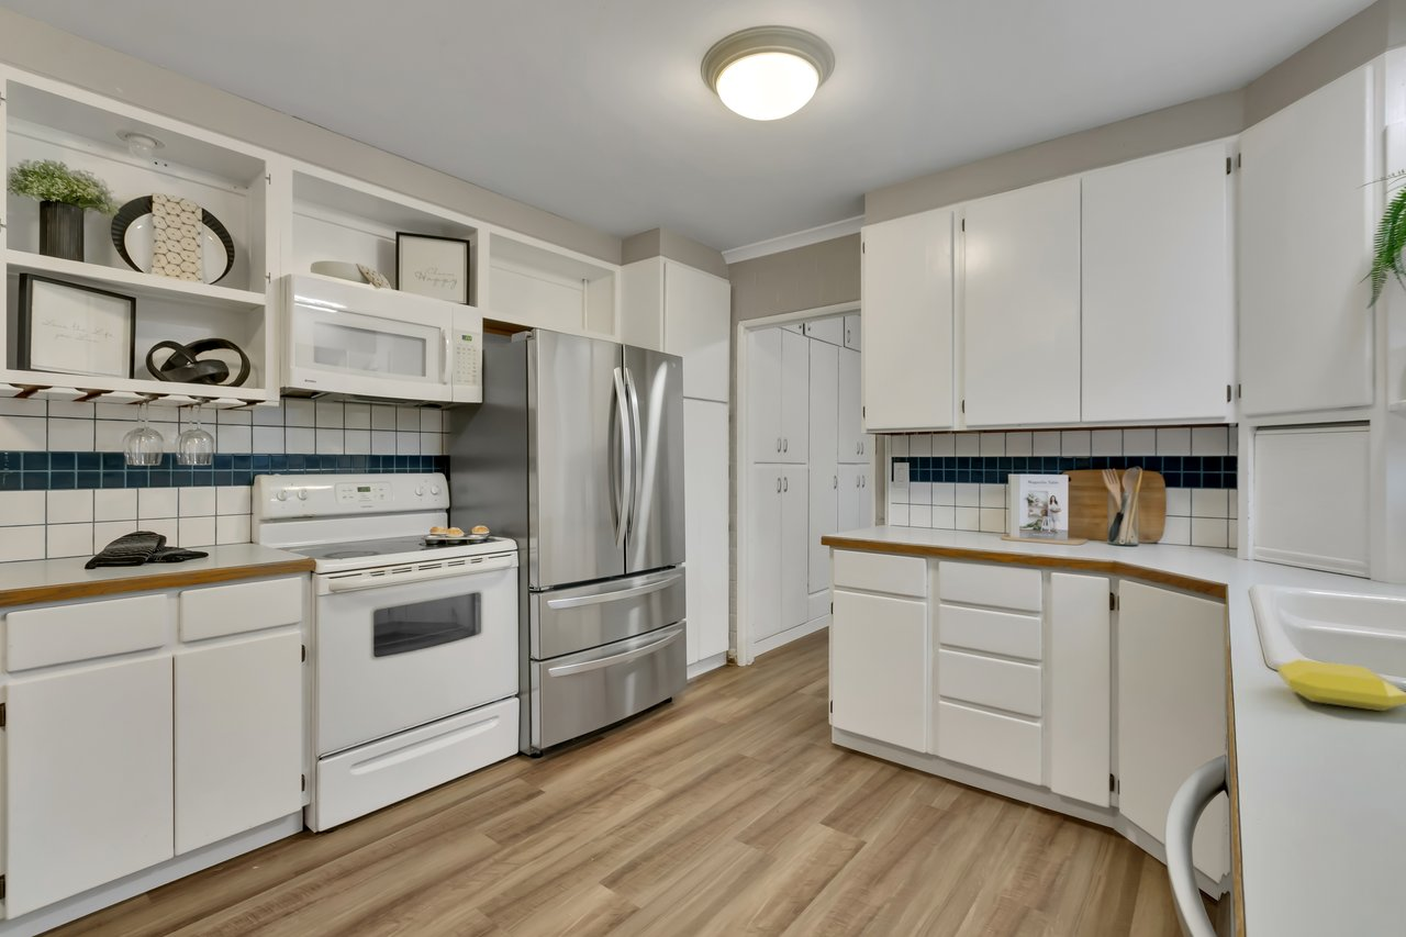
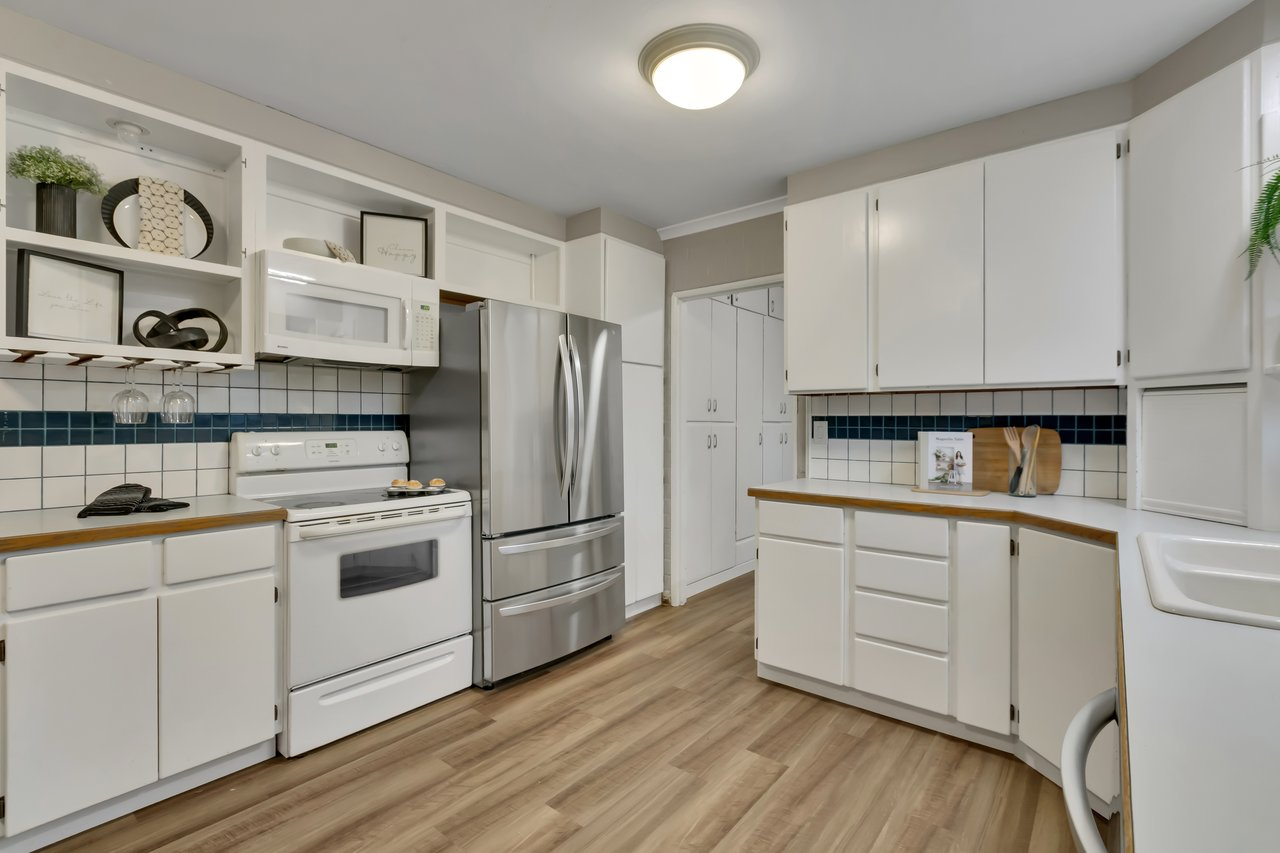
- soap bar (1338, 683)
